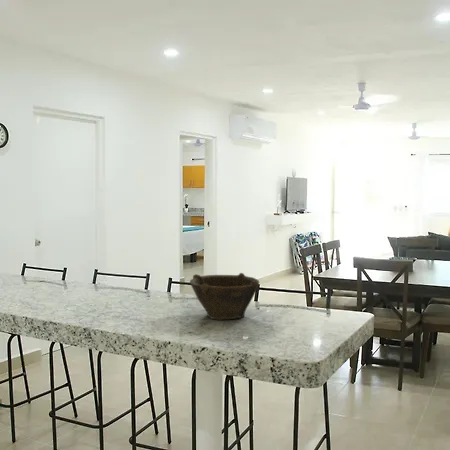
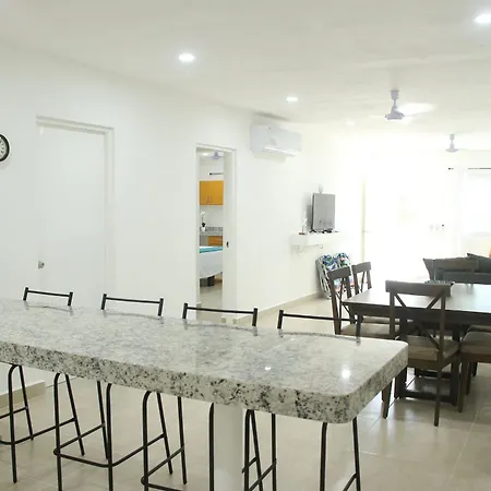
- bowl (223, 296)
